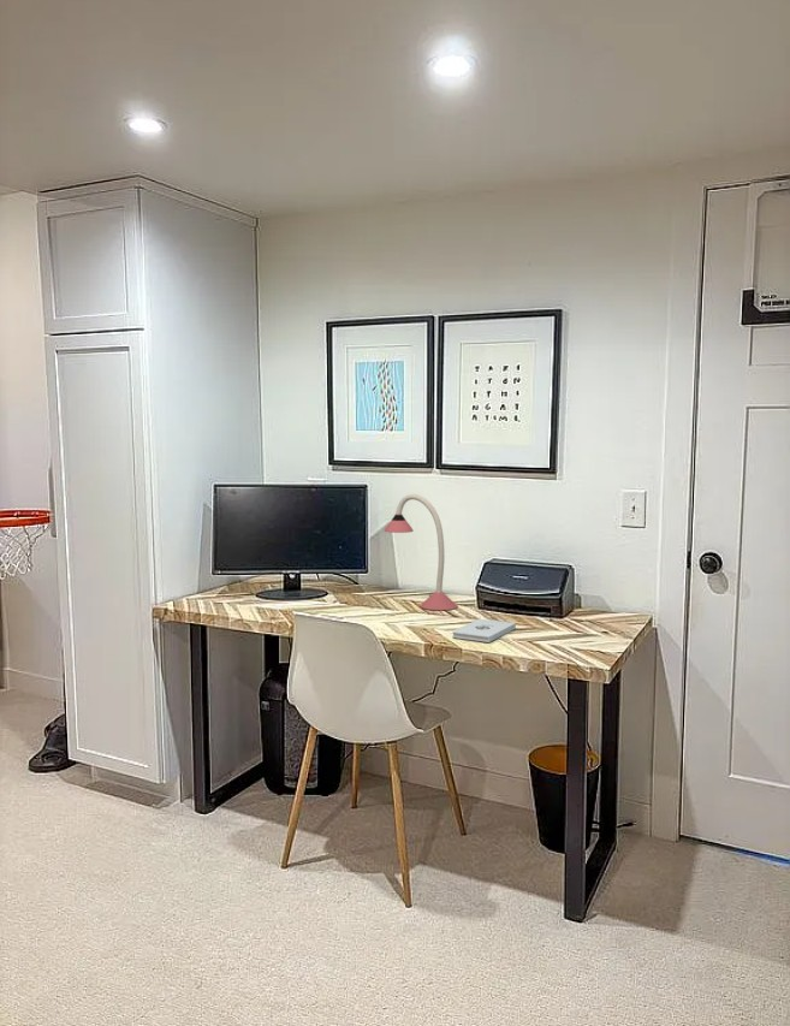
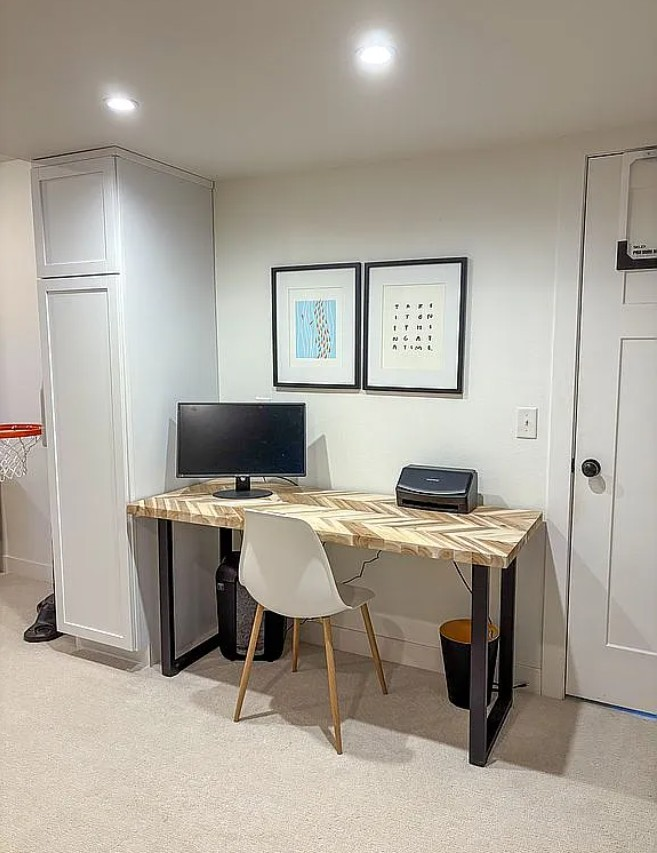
- desk lamp (438, 546)
- notepad (483, 629)
